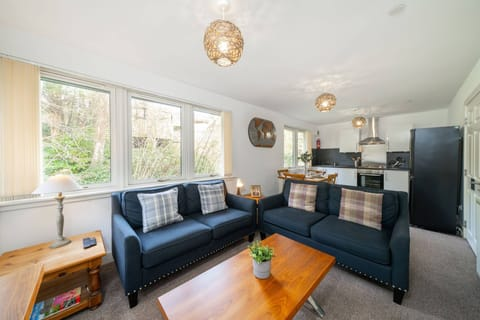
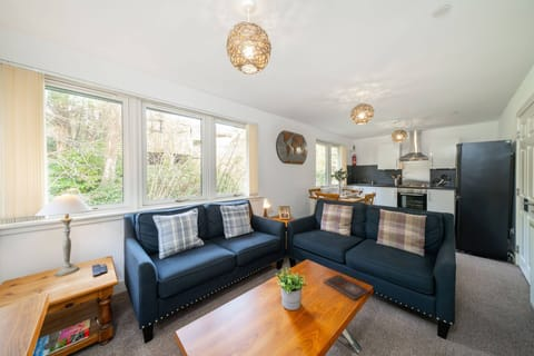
+ book (345, 285)
